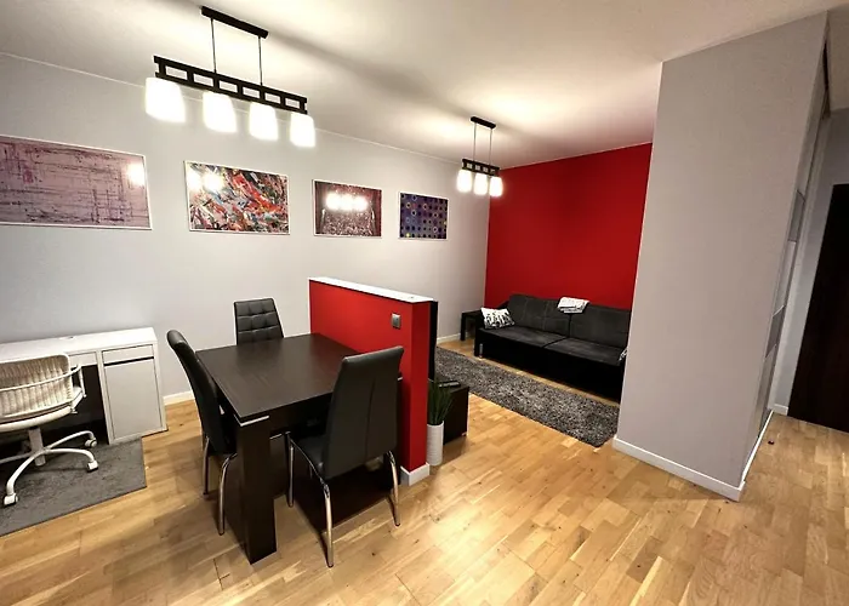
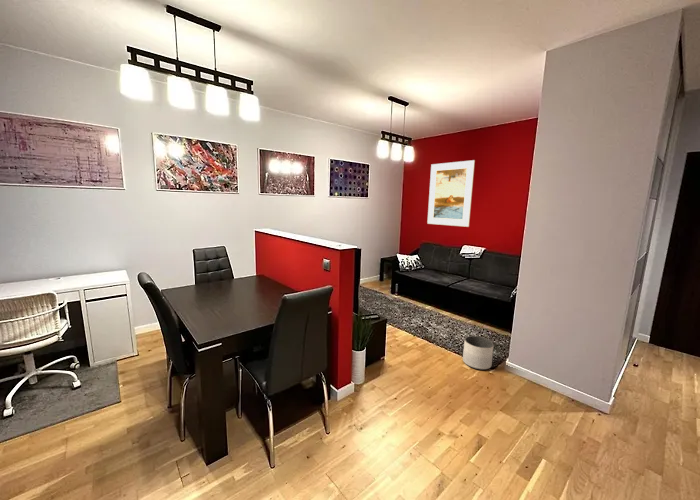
+ planter (477, 352)
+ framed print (449, 194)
